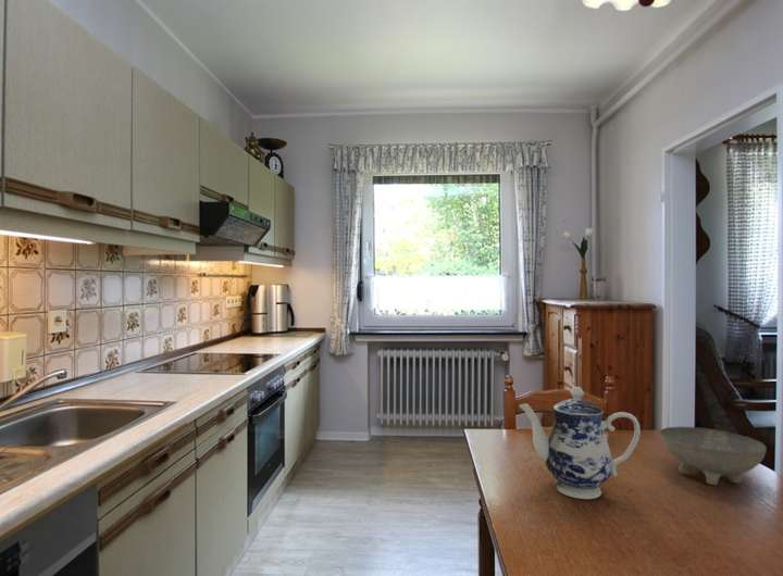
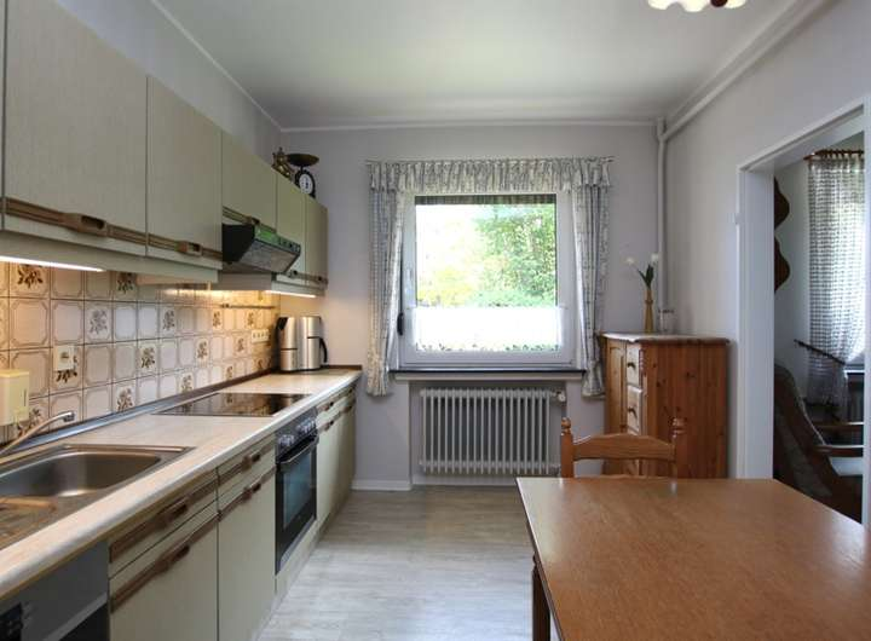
- bowl (710, 456)
- teapot (577, 438)
